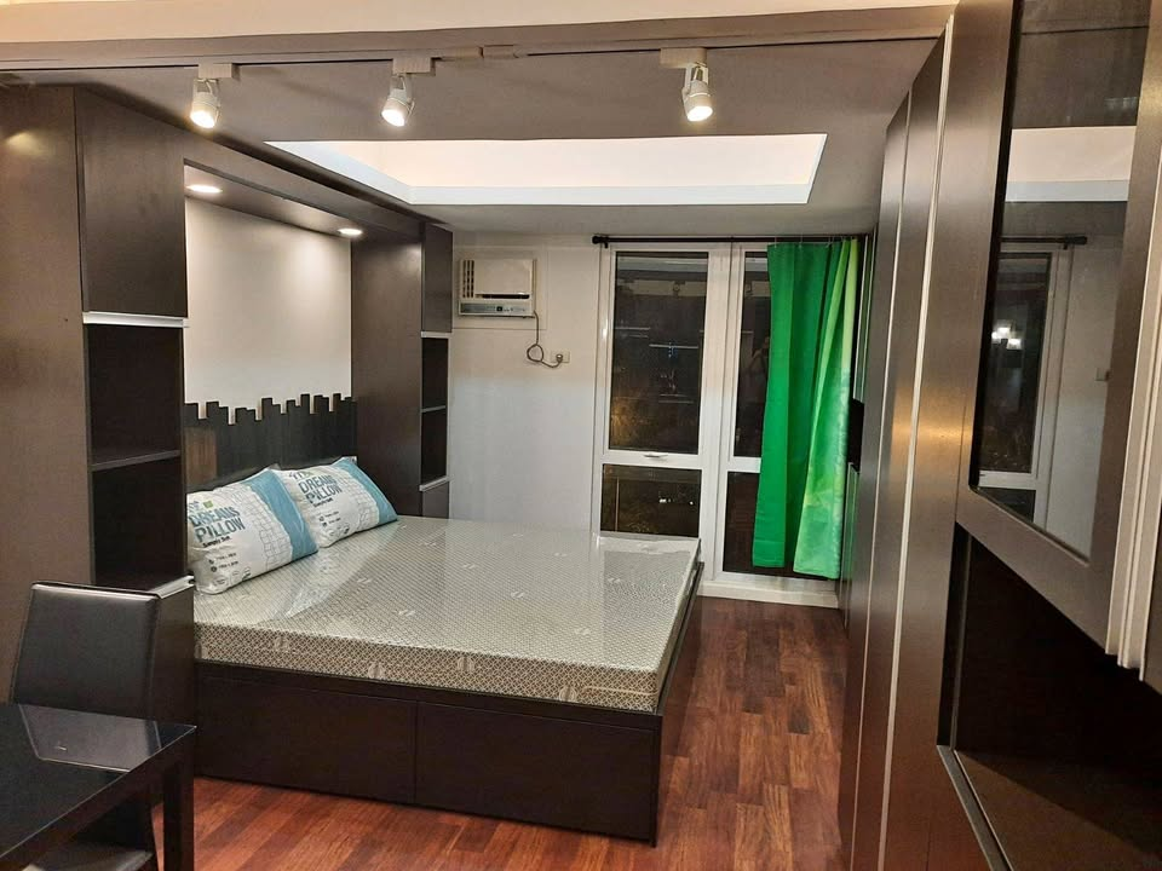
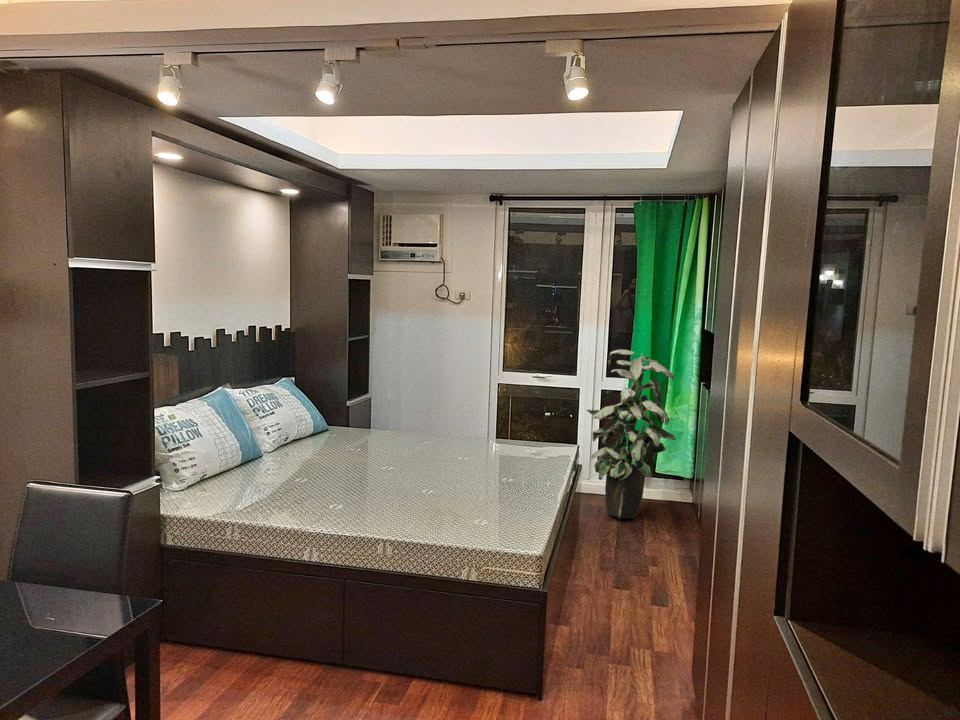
+ indoor plant (627, 433)
